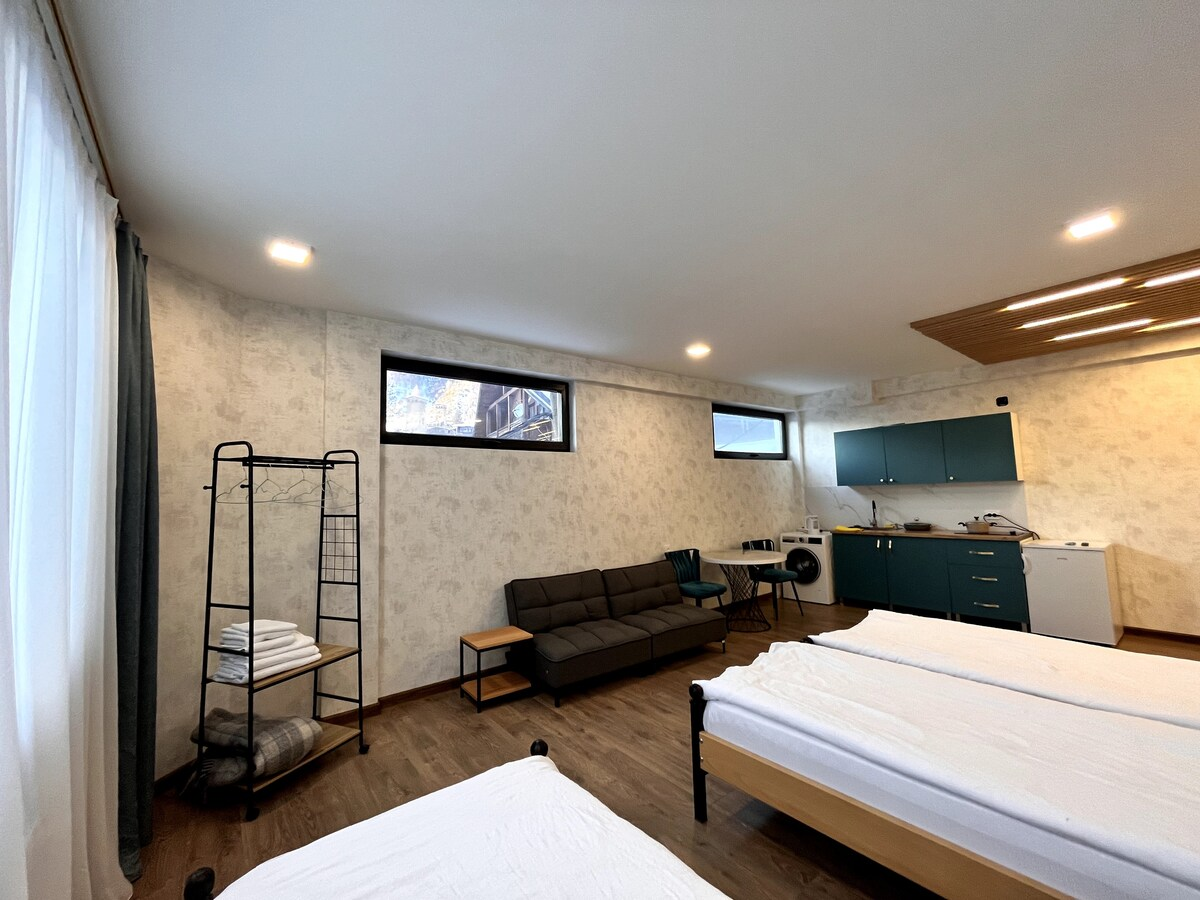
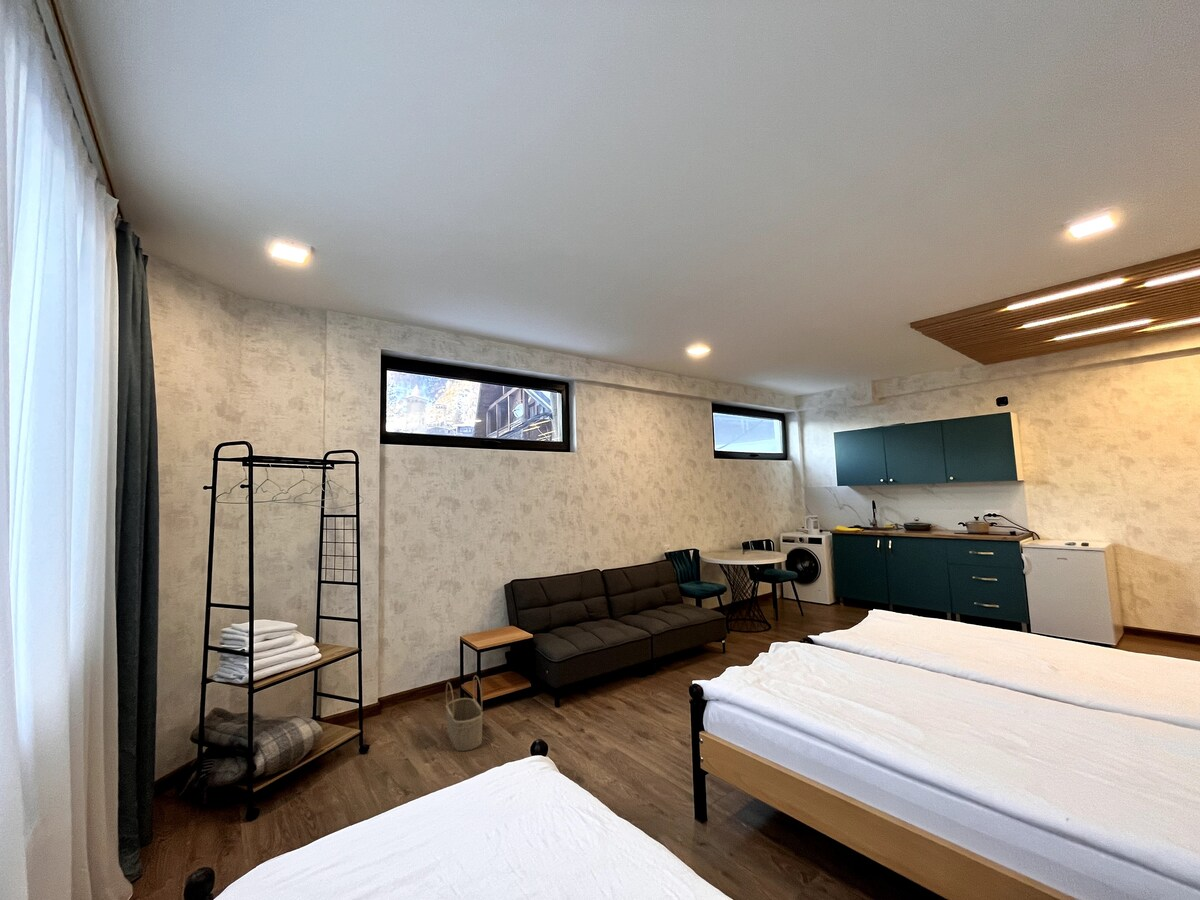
+ wicker basket (463, 708)
